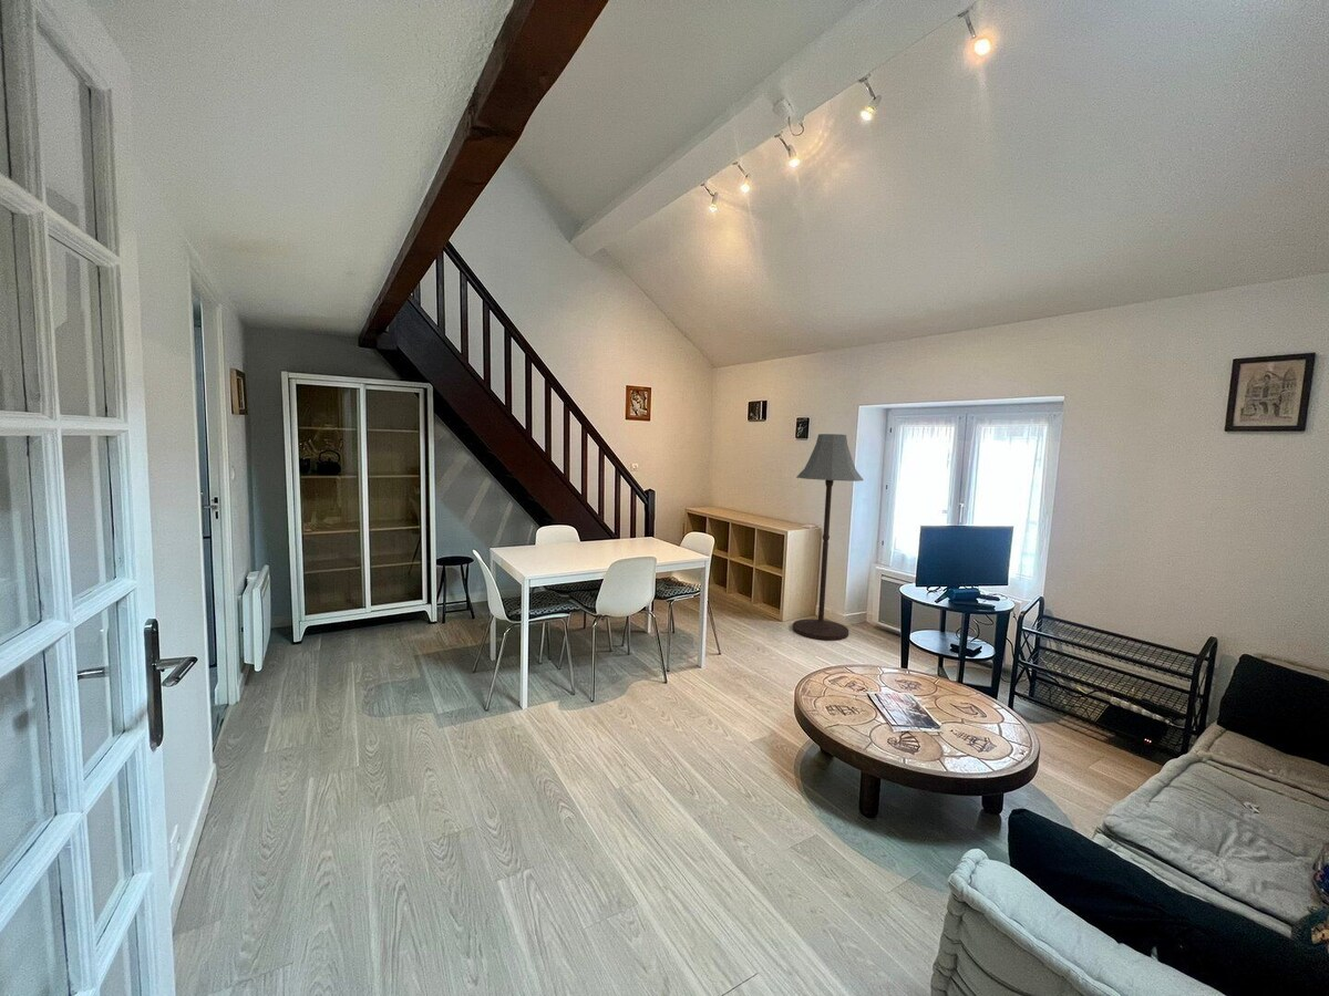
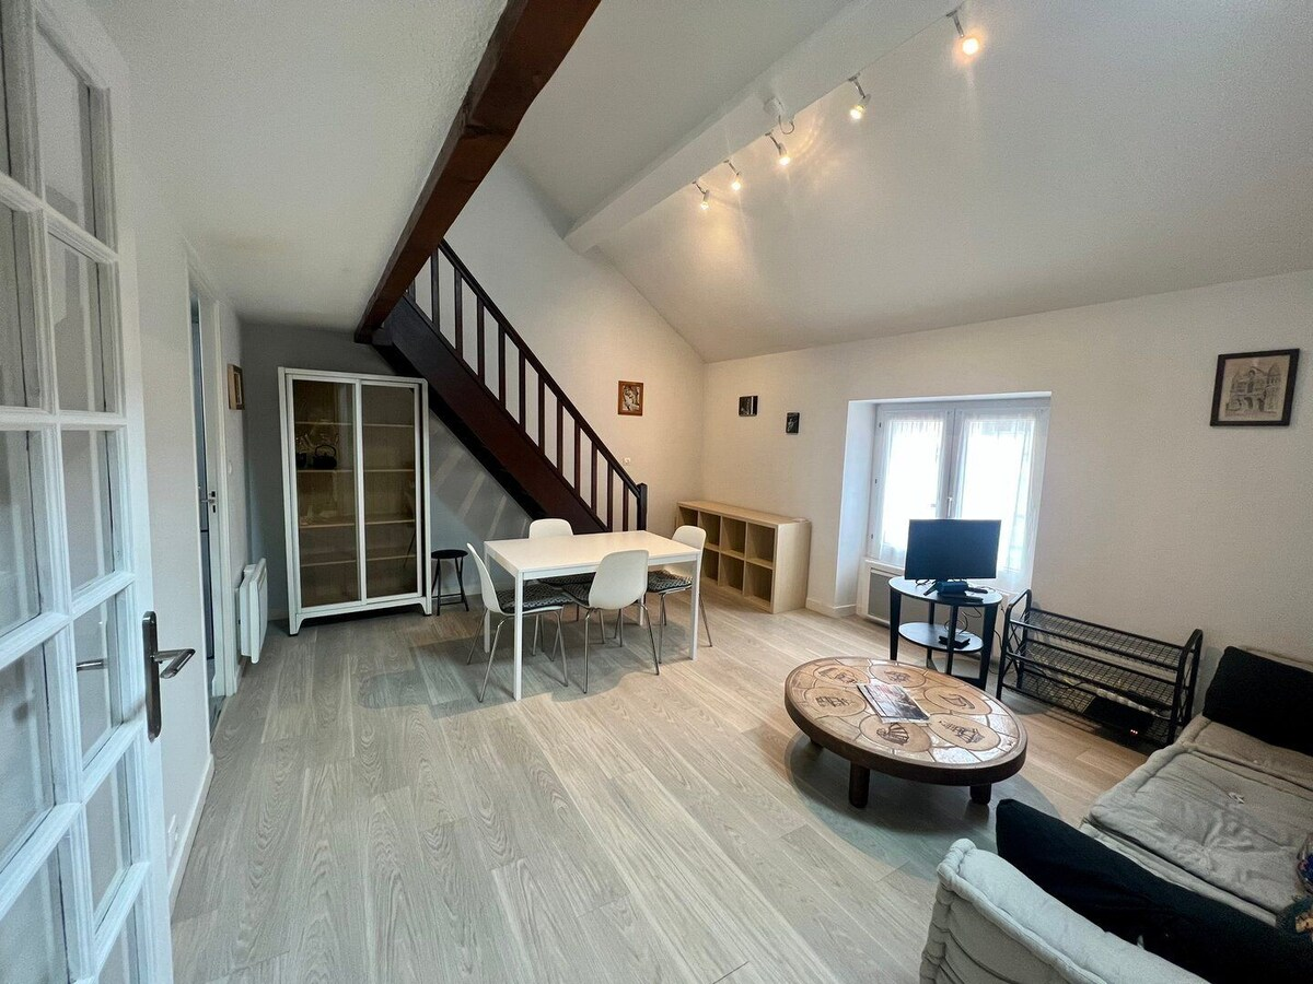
- floor lamp (825, 533)
